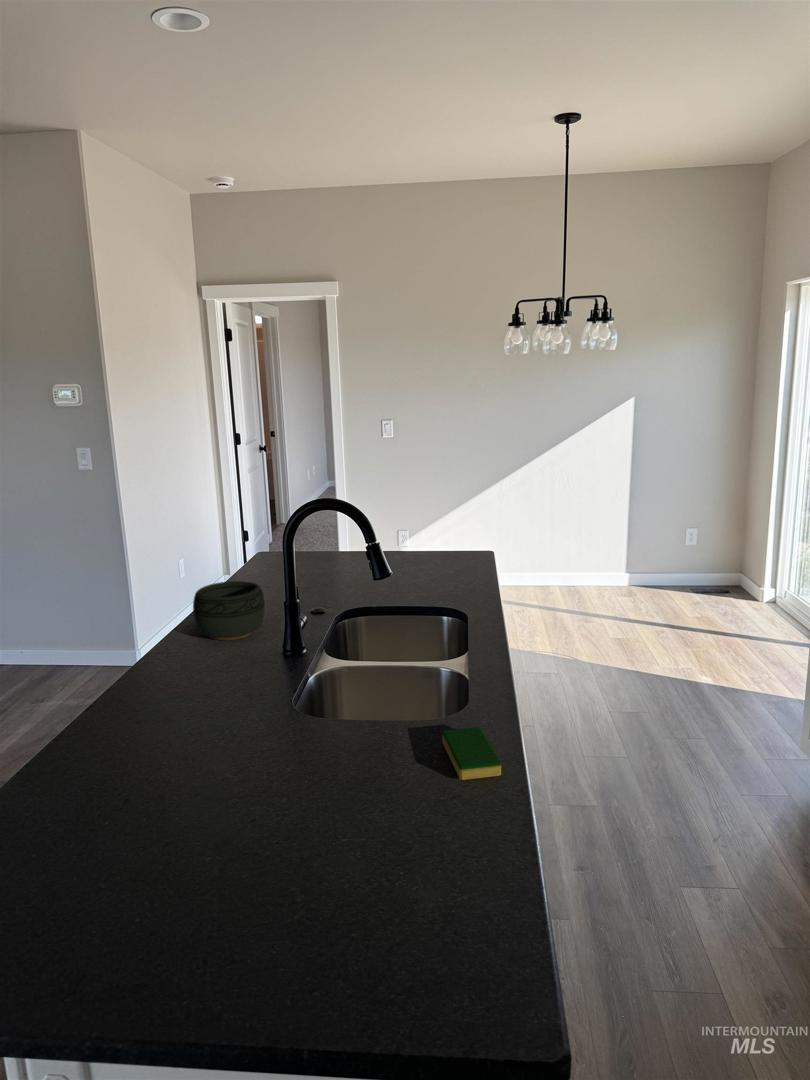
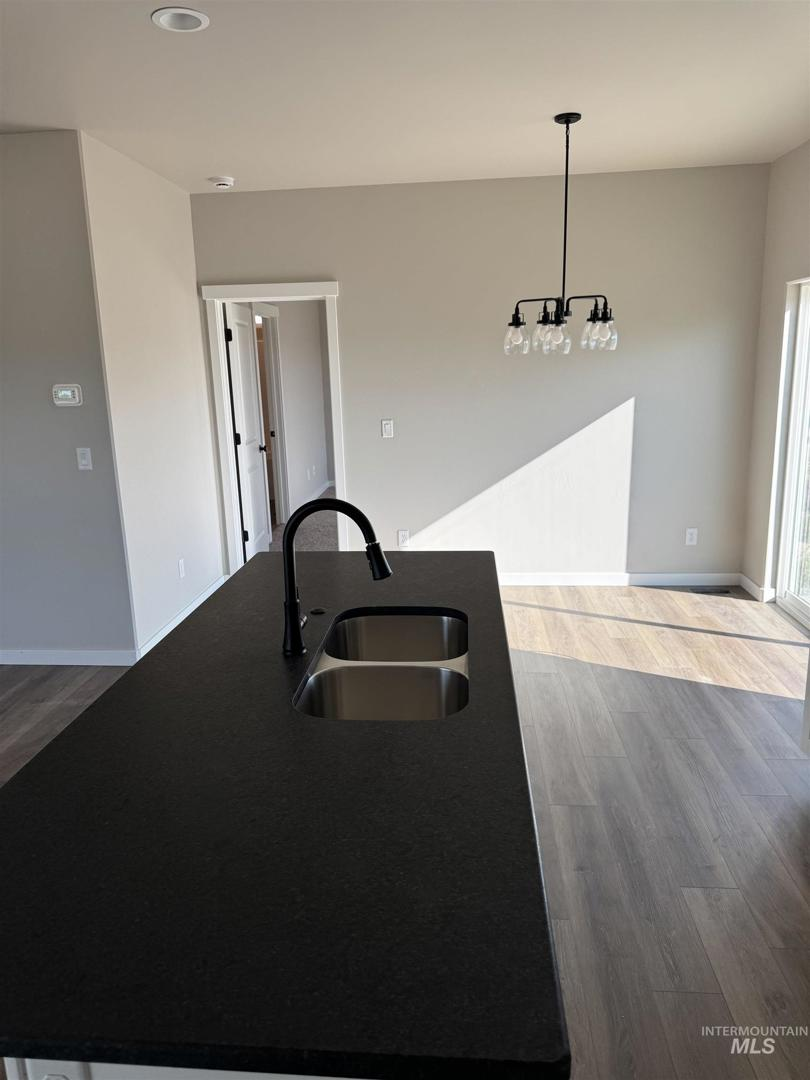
- bowl (229, 610)
- dish sponge (470, 752)
